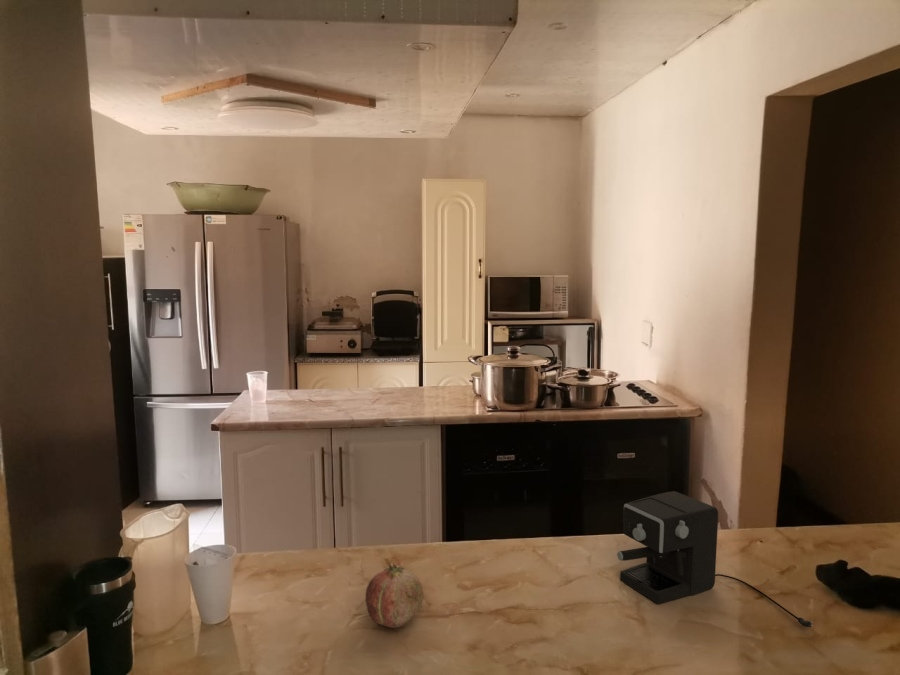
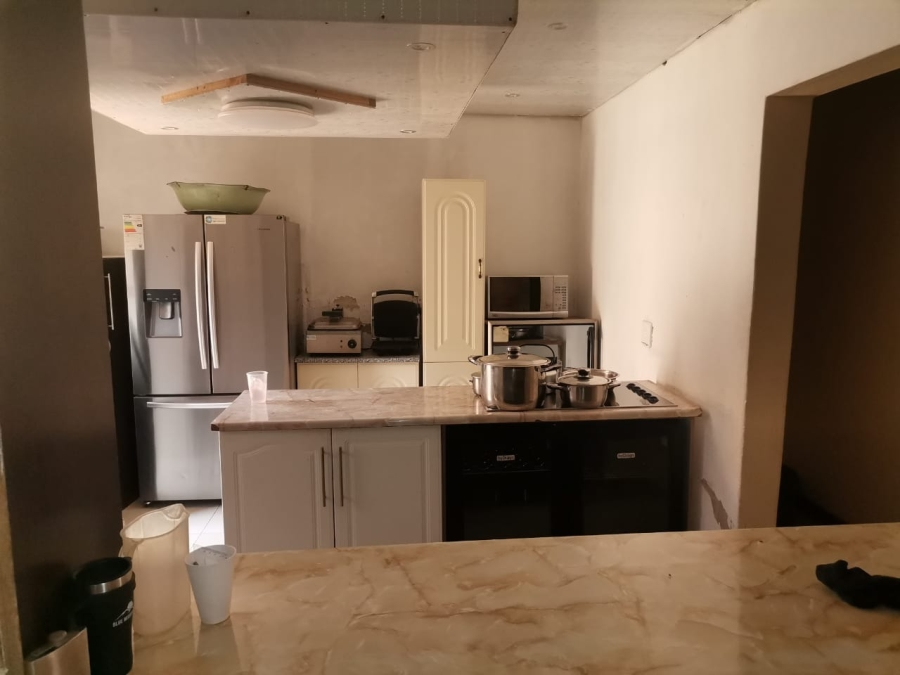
- fruit (394, 594)
- coffee maker (707, 561)
